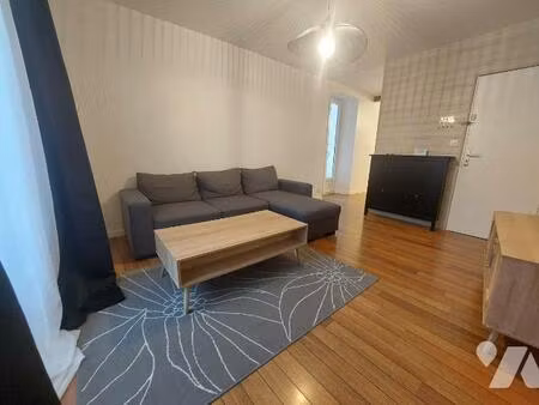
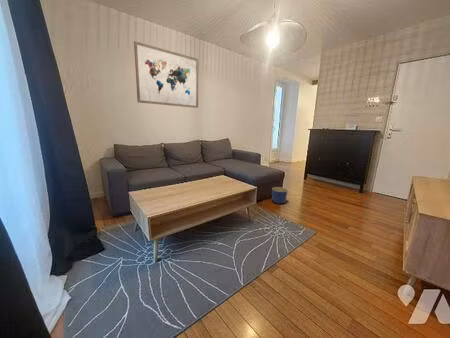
+ wall art (170, 79)
+ planter (279, 195)
